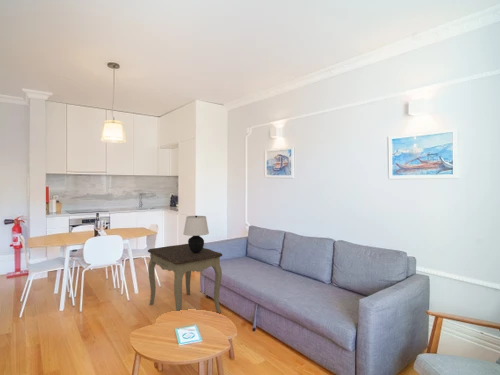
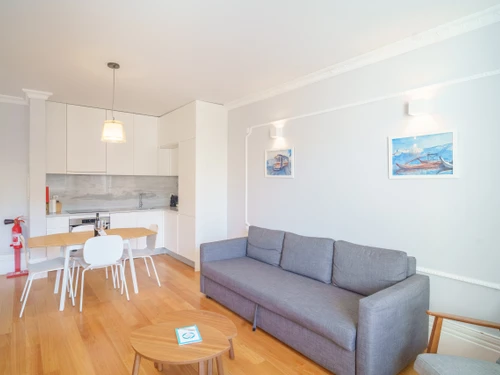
- side table (182, 278)
- table lamp (196, 233)
